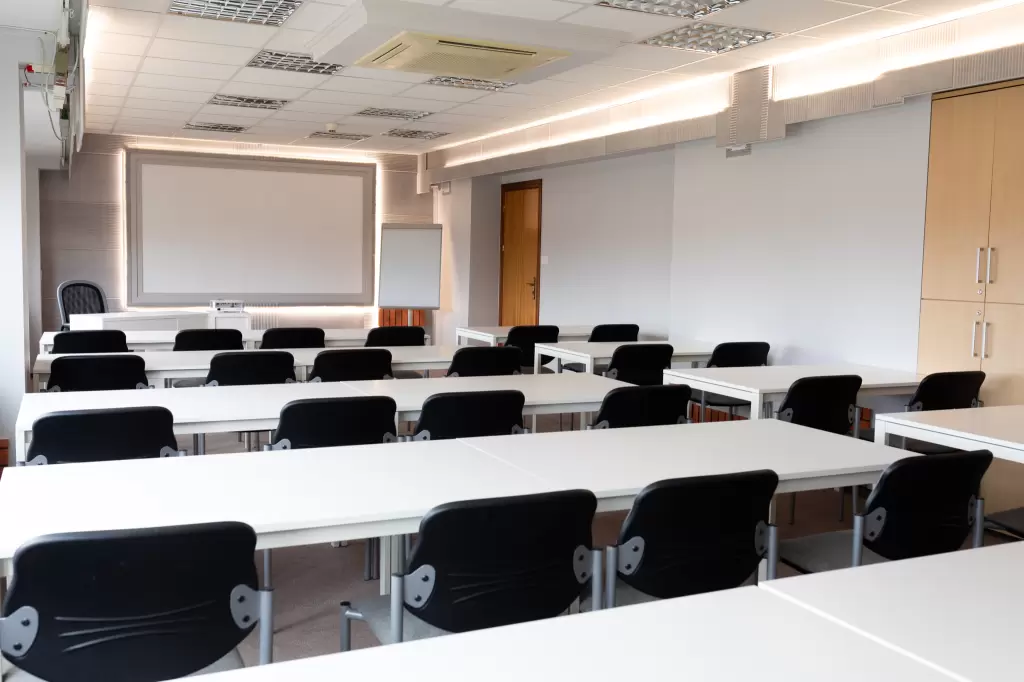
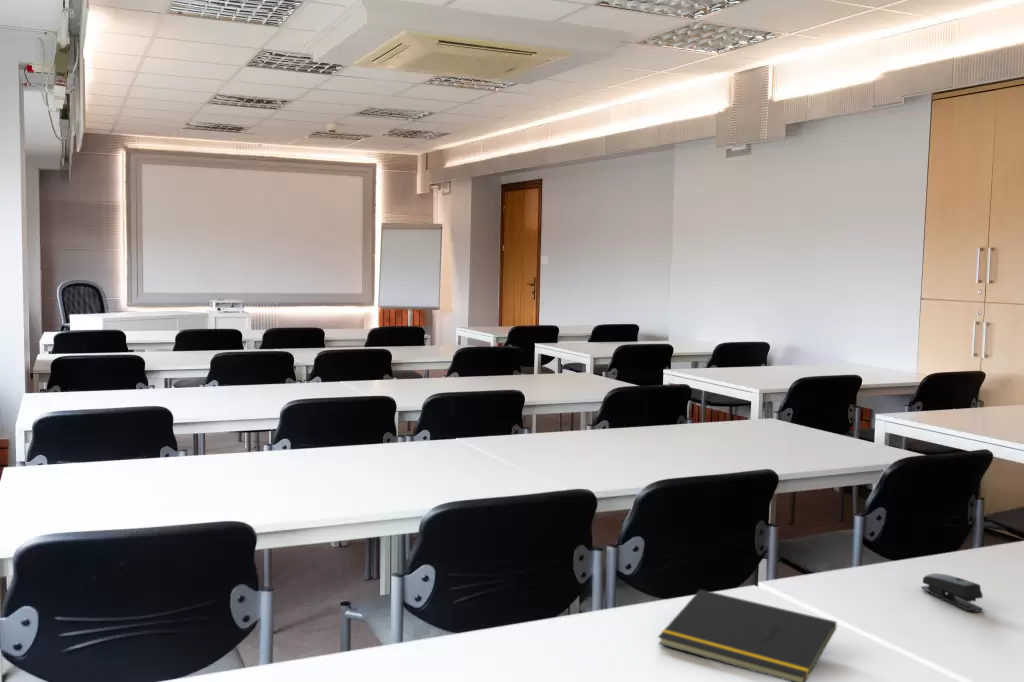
+ stapler (951, 586)
+ notepad (747, 632)
